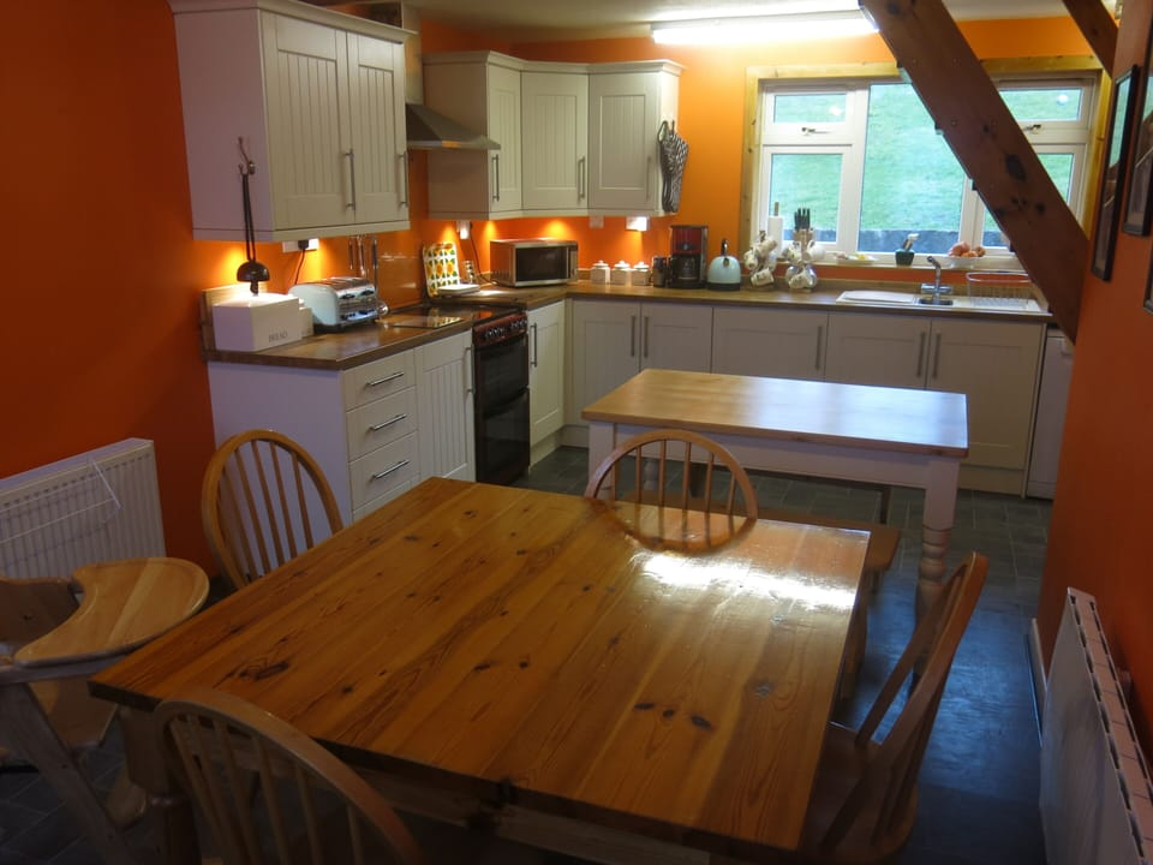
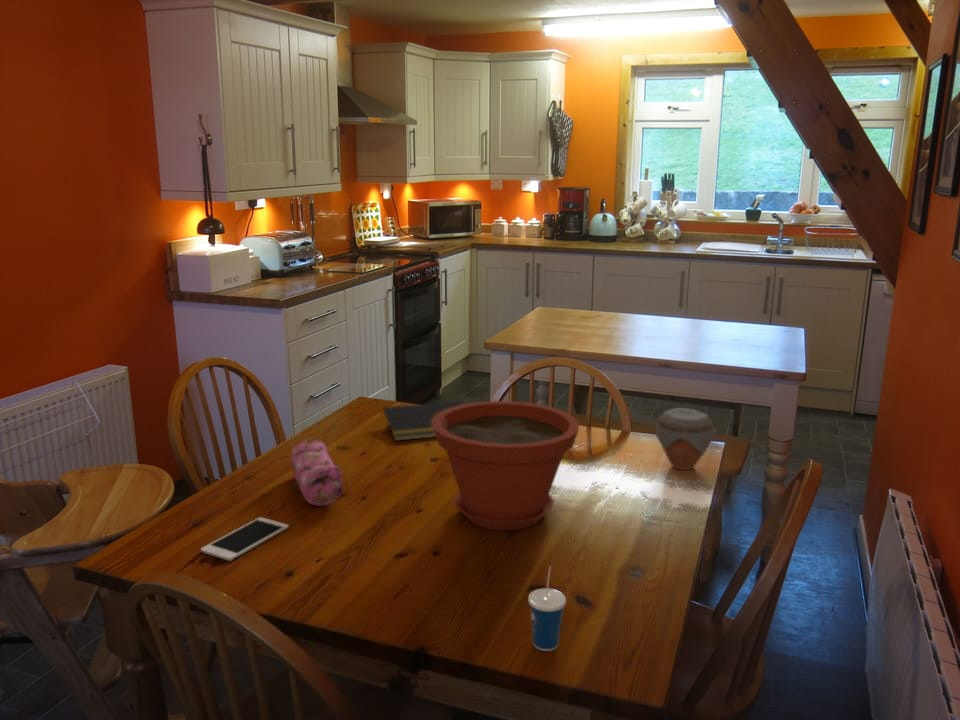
+ cup (546, 608)
+ notepad (430, 419)
+ pencil case (315, 470)
+ cell phone (246, 537)
+ jar (684, 439)
+ plant pot (504, 468)
